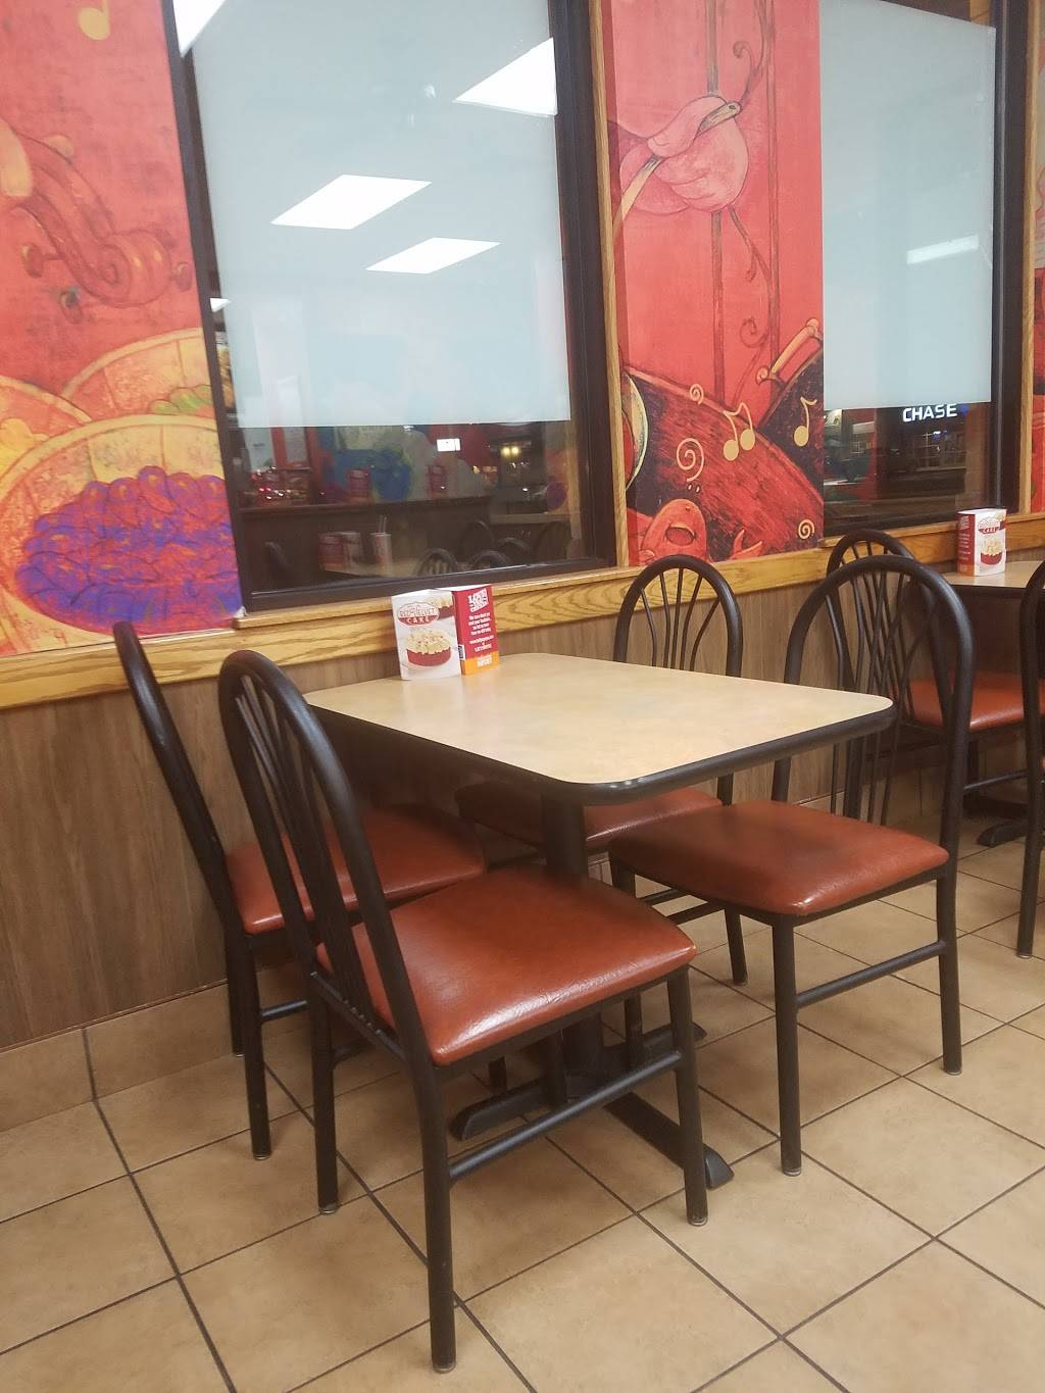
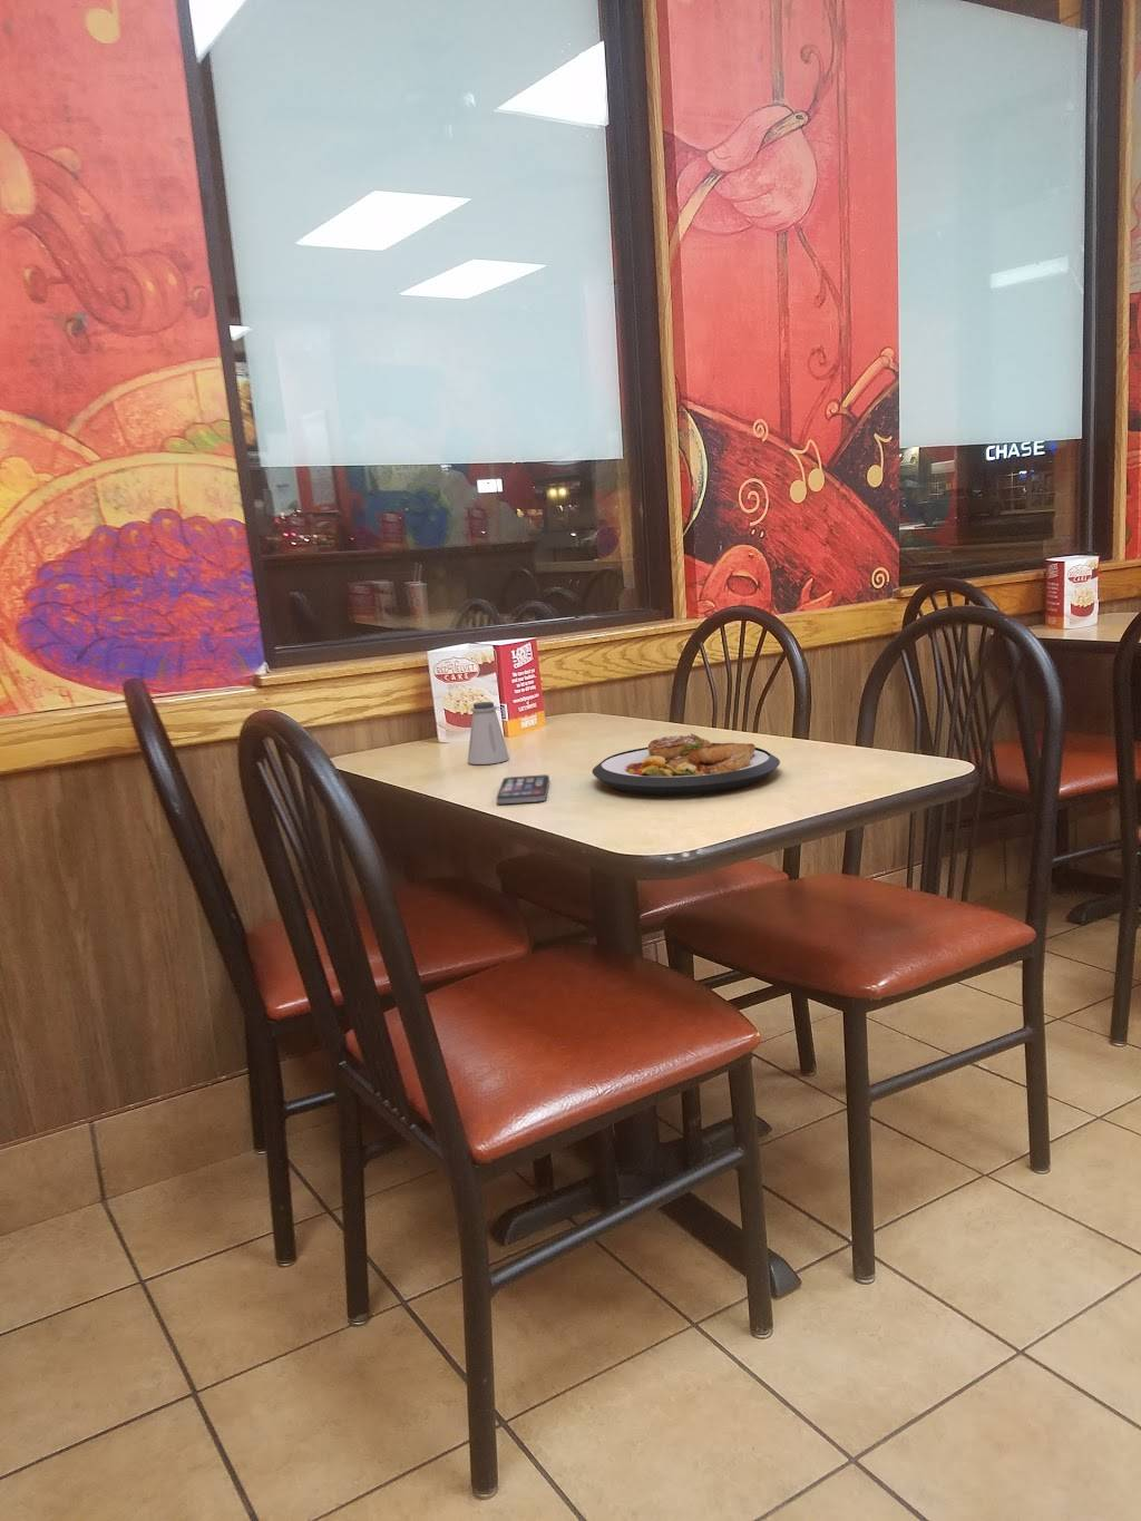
+ smartphone (524, 787)
+ saltshaker (485, 731)
+ plate (684, 760)
